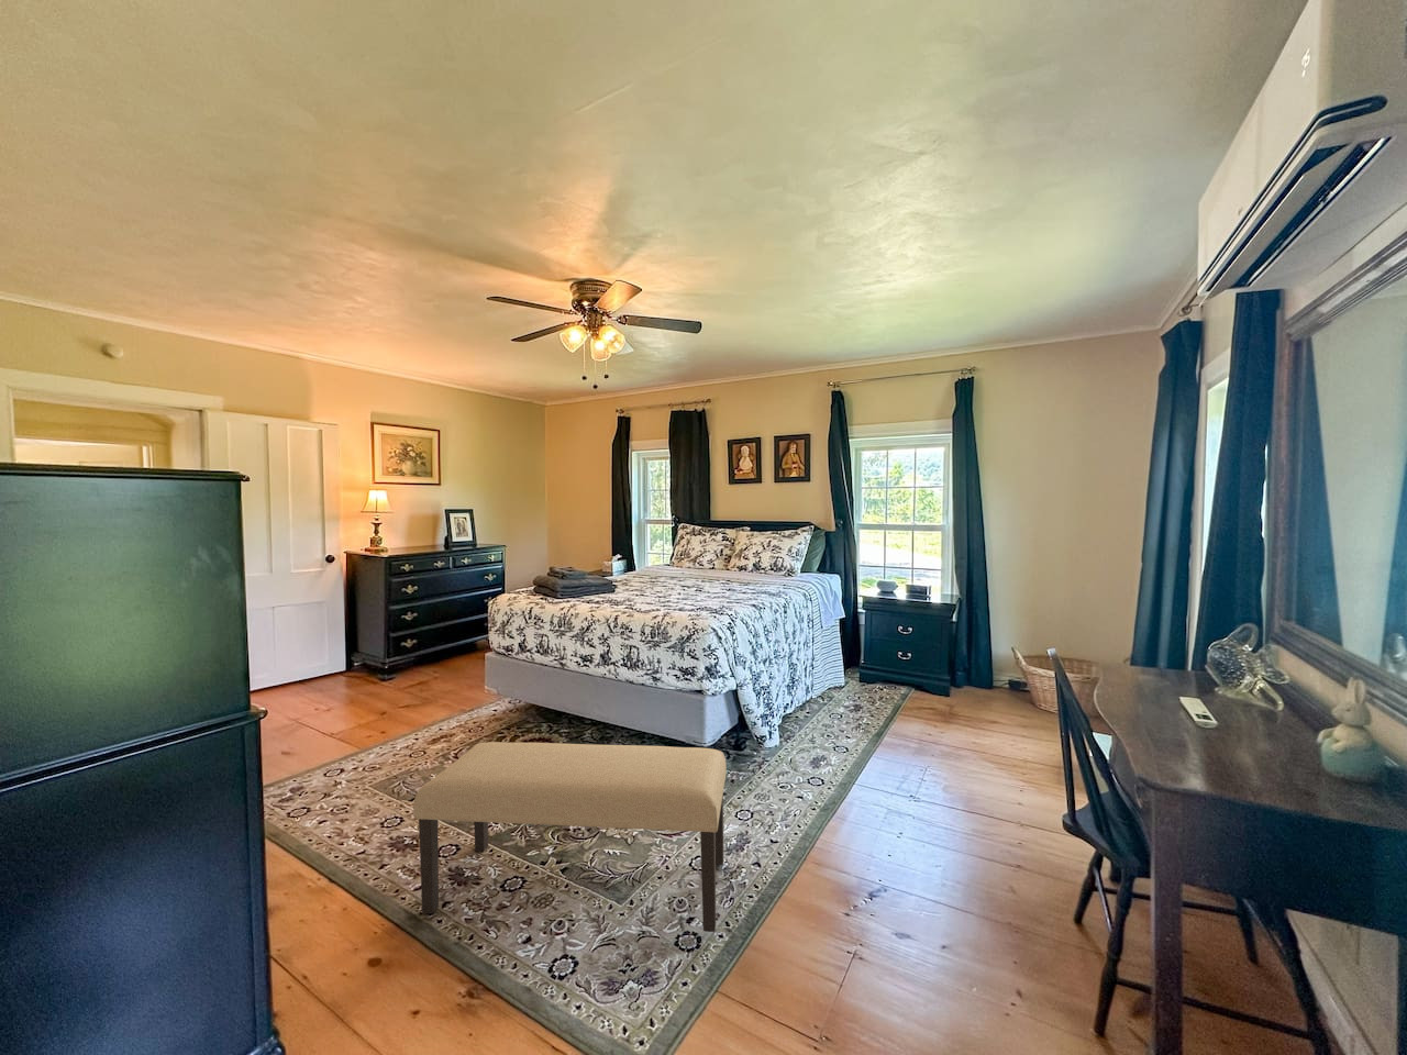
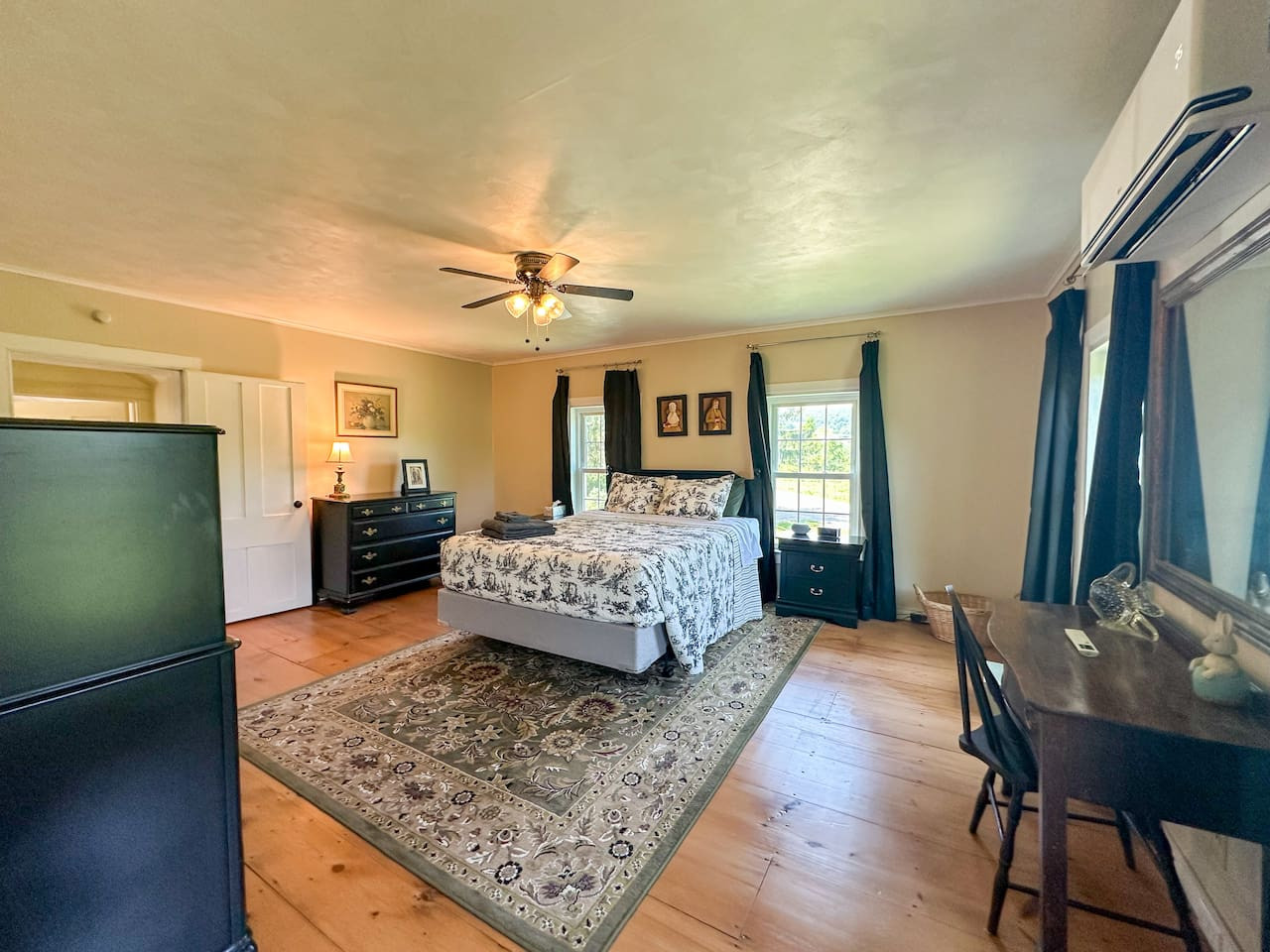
- bench (582, 822)
